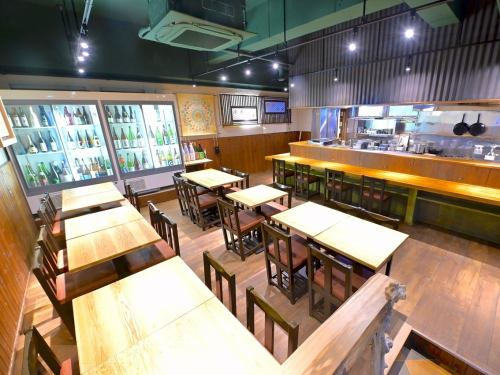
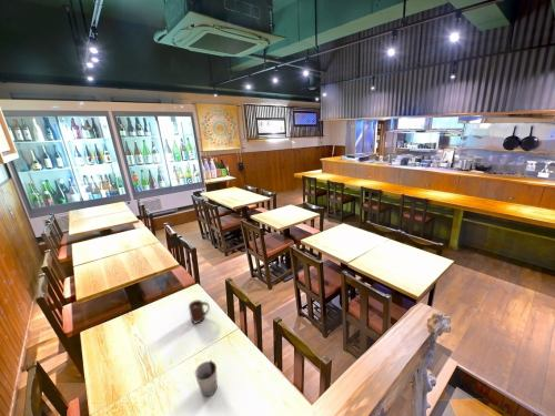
+ cup (208, 375)
+ cup (199, 310)
